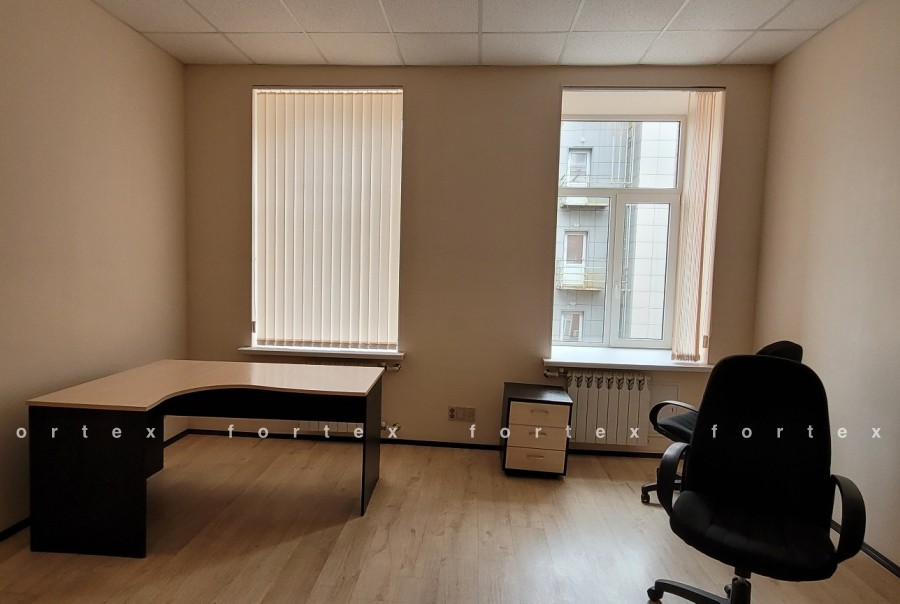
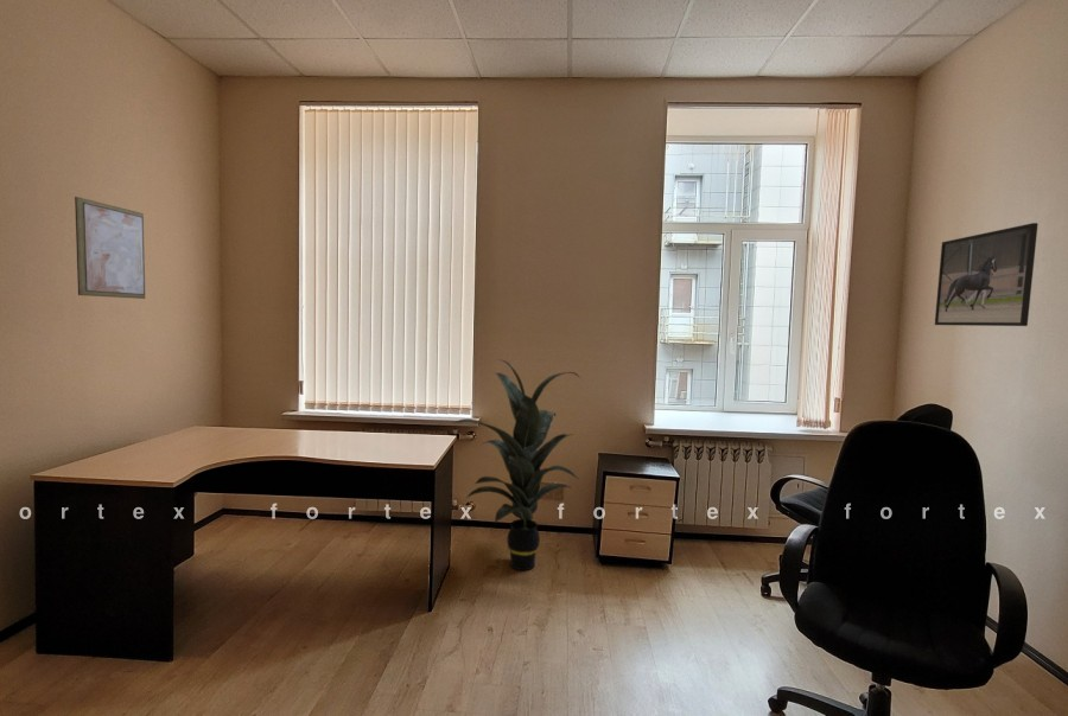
+ wall art (114, 251)
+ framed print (980, 280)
+ indoor plant (519, 462)
